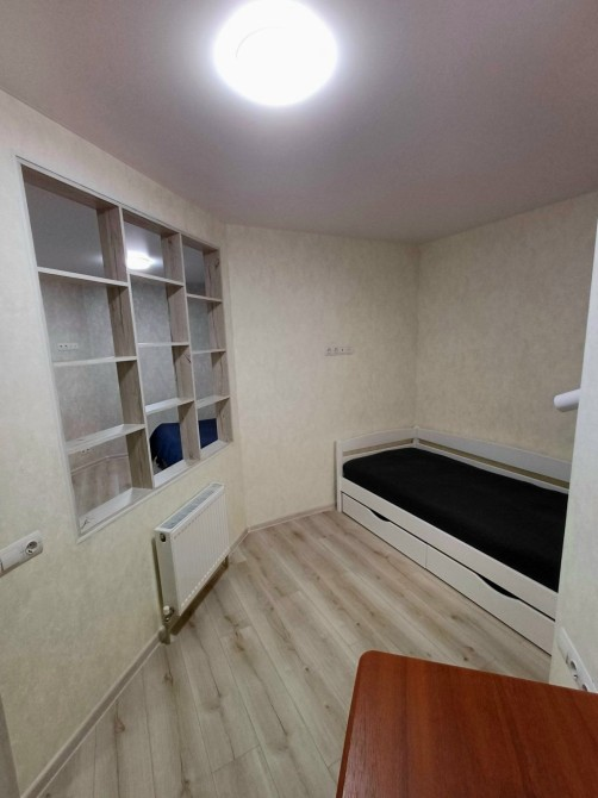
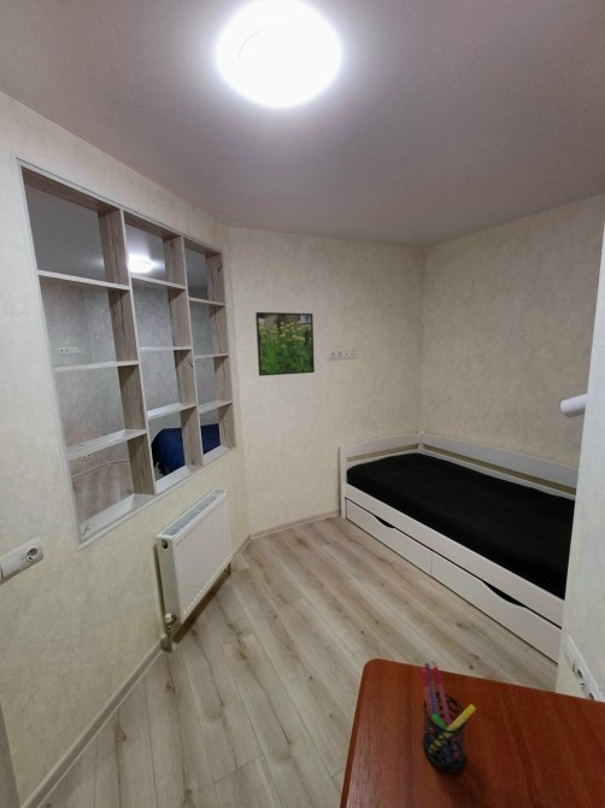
+ pen holder (440, 718)
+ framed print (286, 344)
